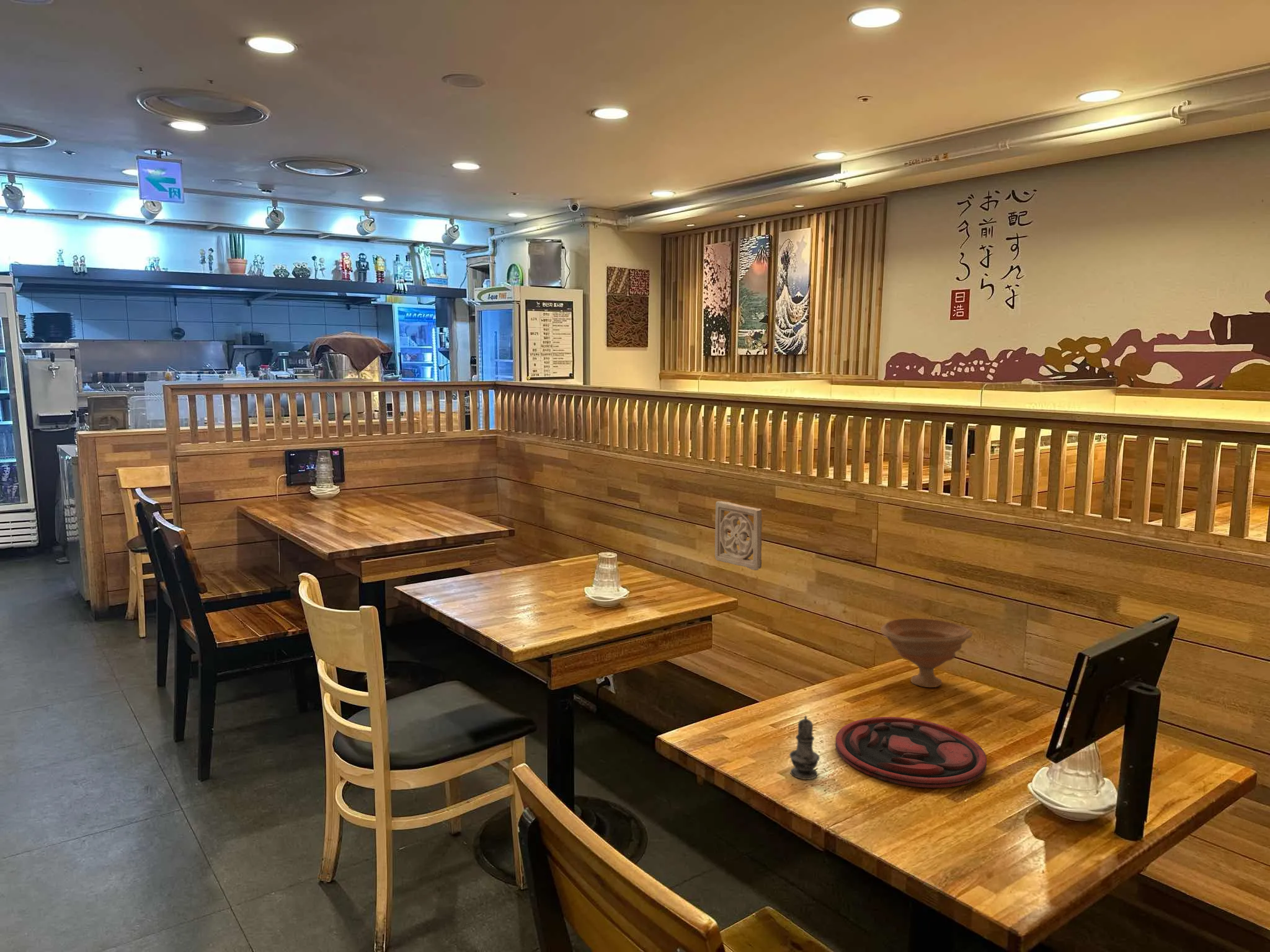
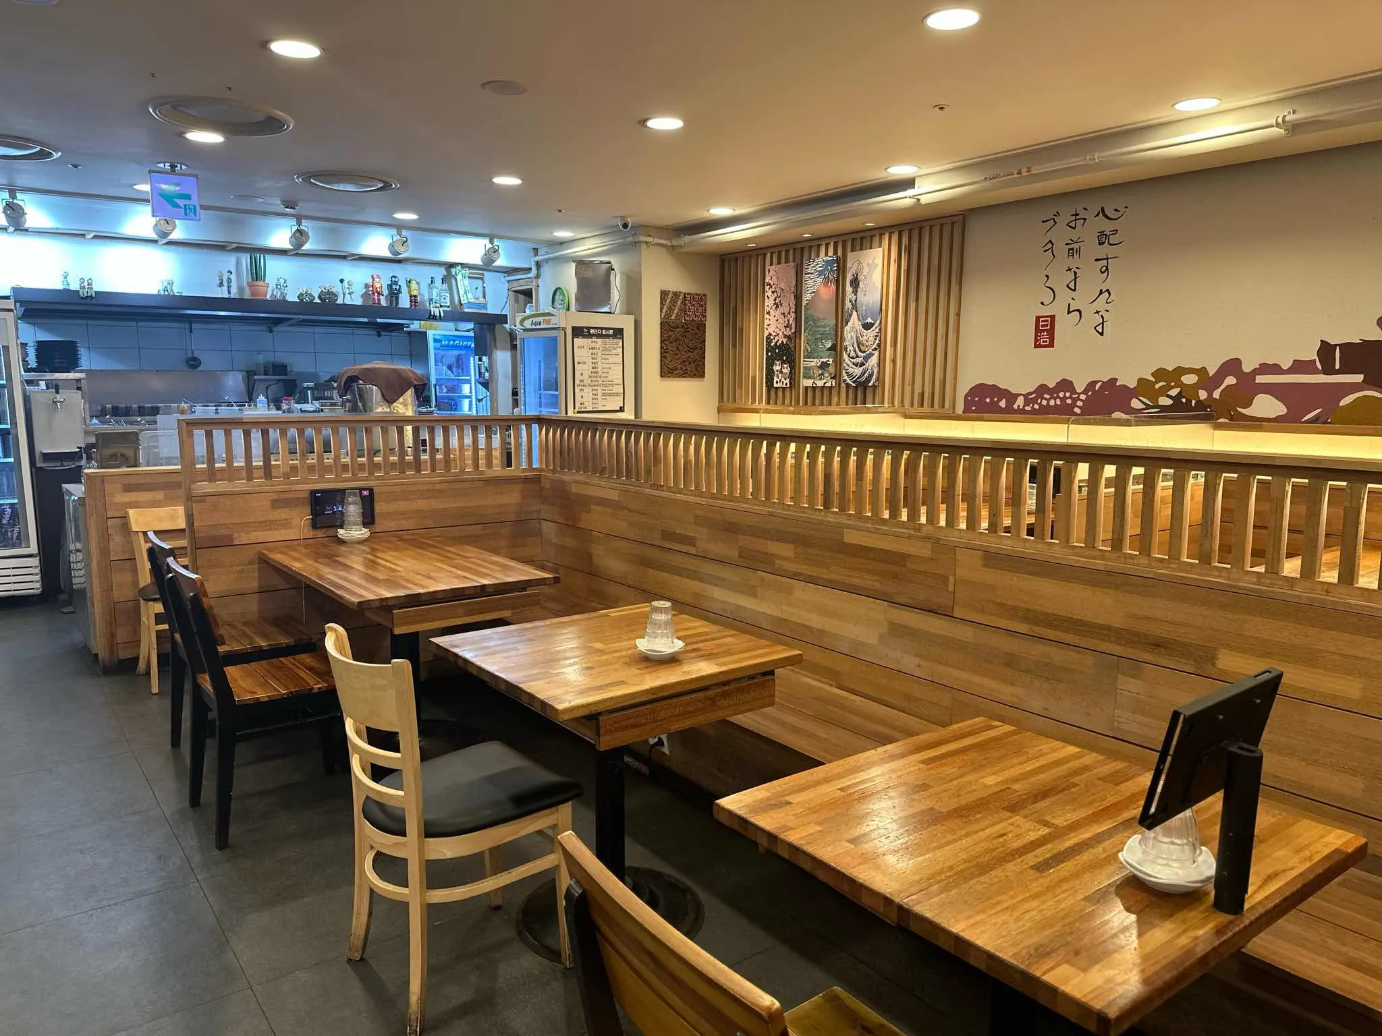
- bowl (924, 653)
- salt shaker (804, 744)
- wall ornament (737, 535)
- plate (908, 748)
